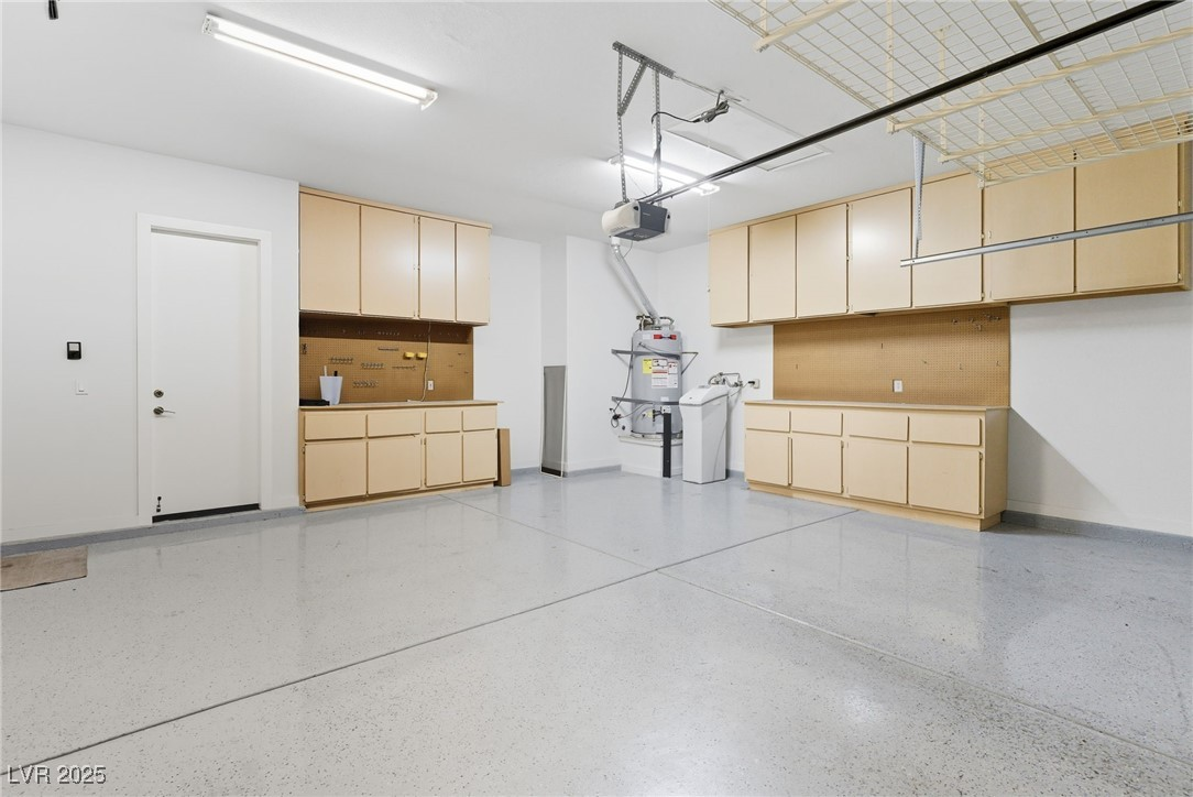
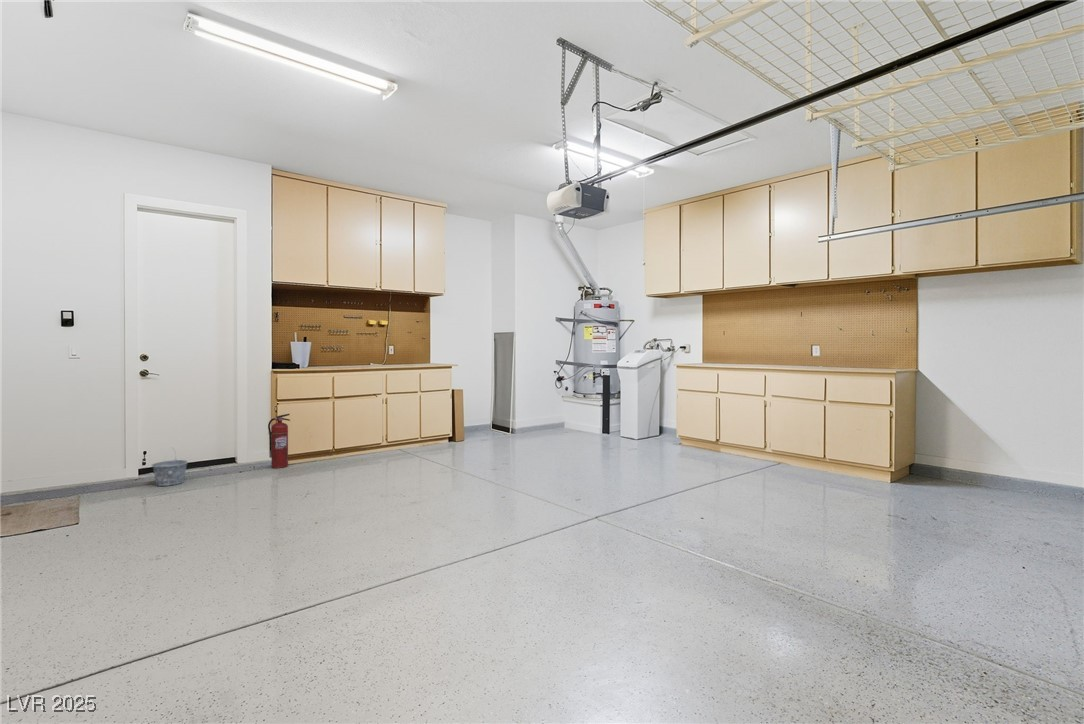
+ fire extinguisher (279, 440)
+ bucket (170, 465)
